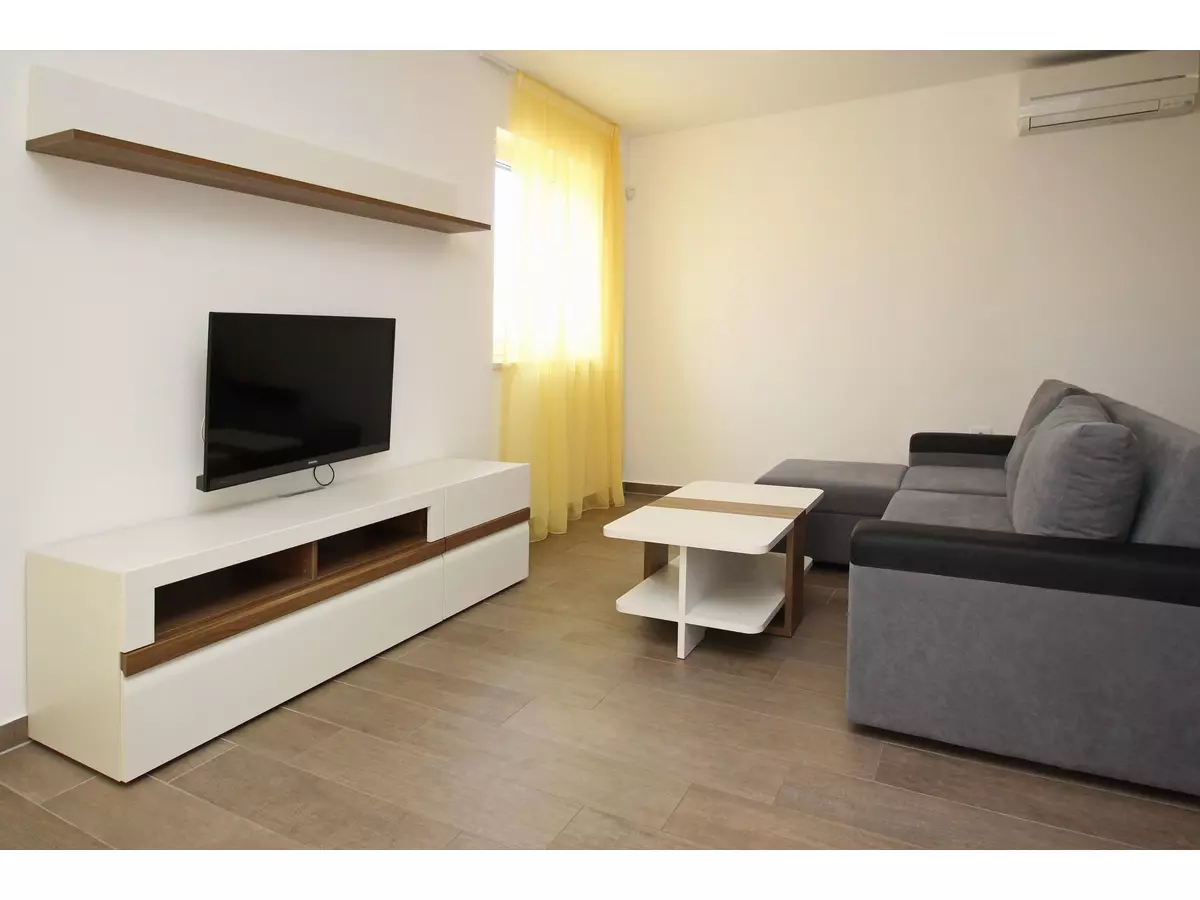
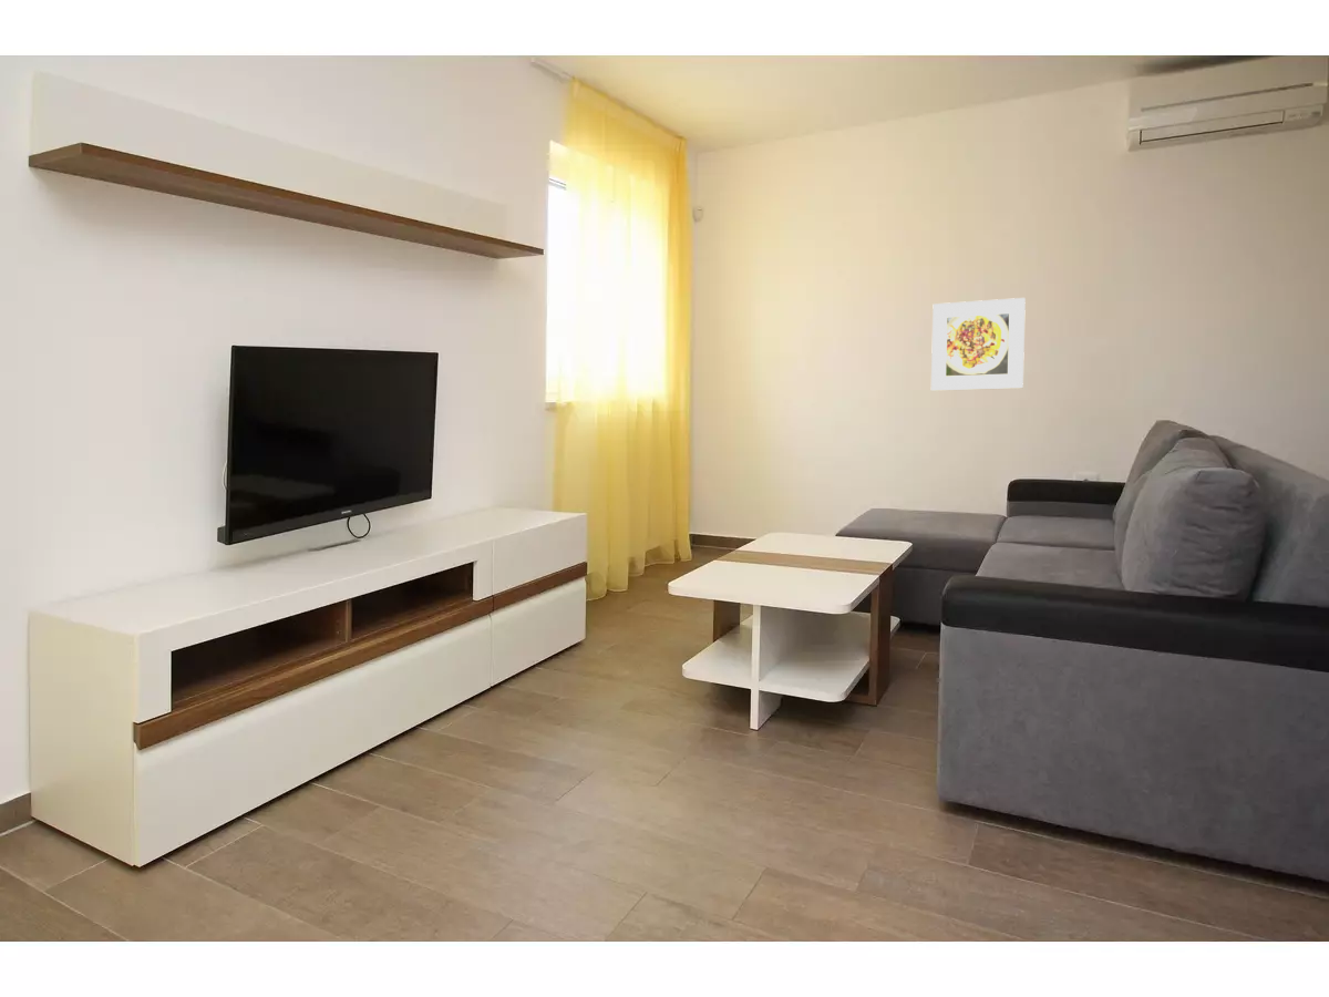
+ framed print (977, 345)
